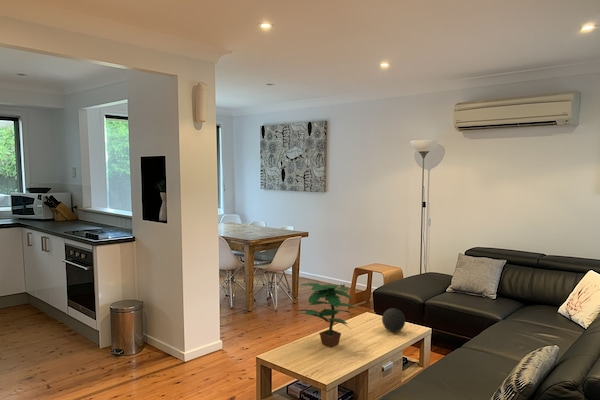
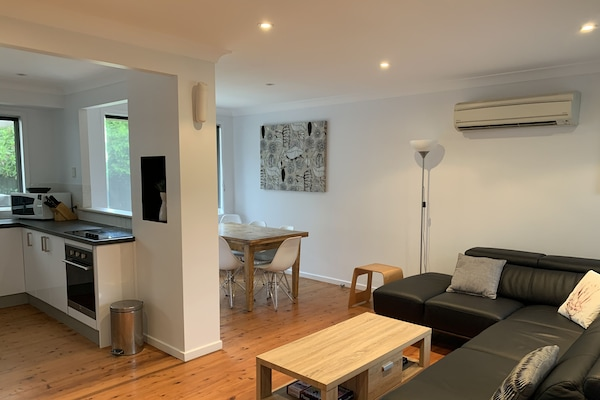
- decorative ball (393, 320)
- potted plant (326, 314)
